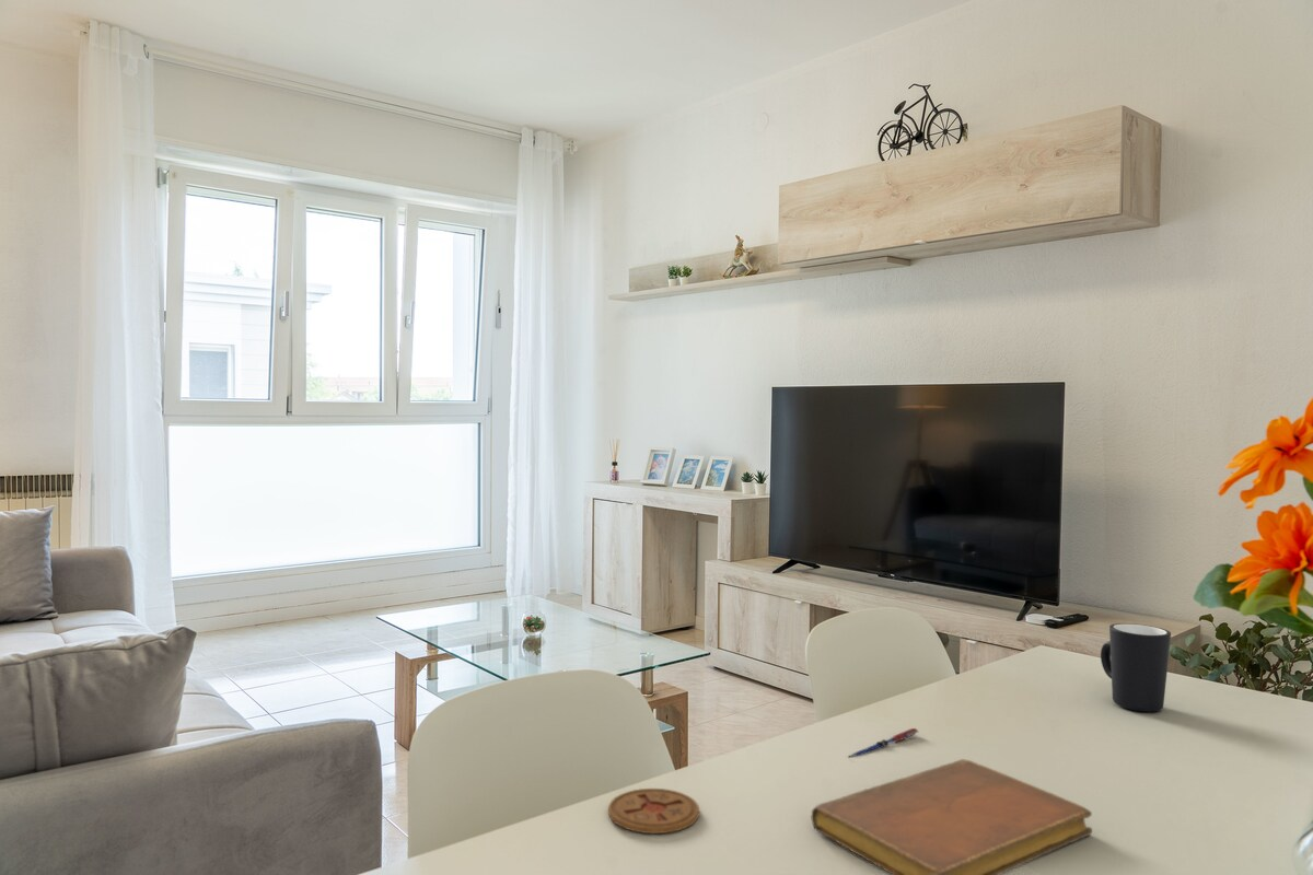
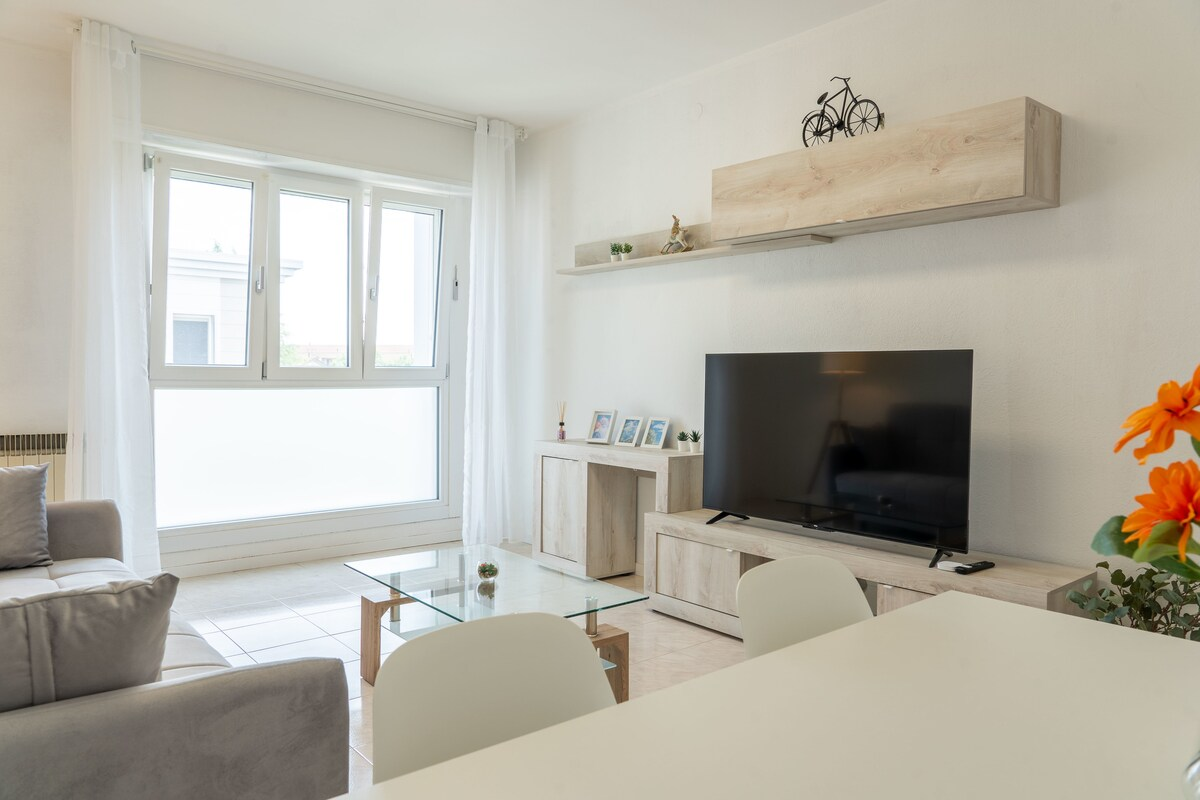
- mug (1130, 665)
- coaster (653, 809)
- notebook (951, 818)
- pen (883, 742)
